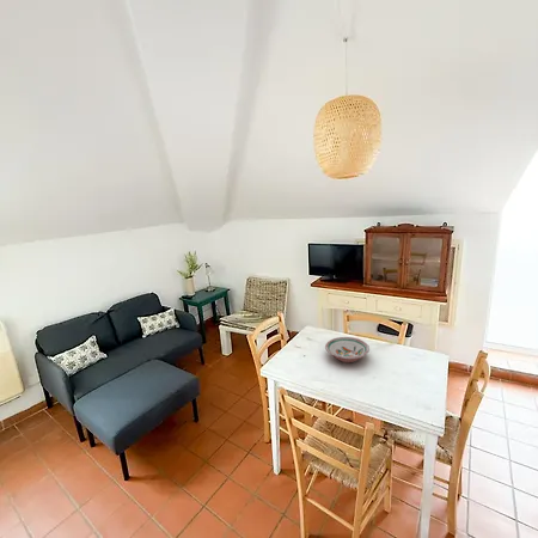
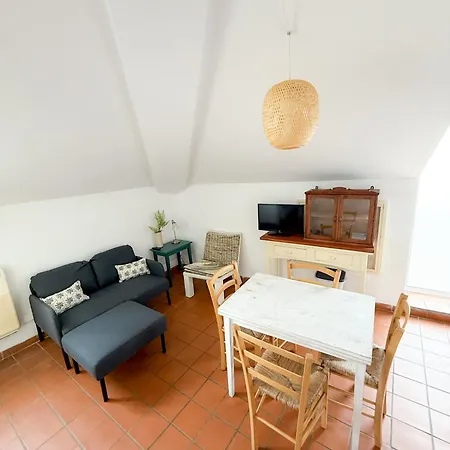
- bowl (347, 351)
